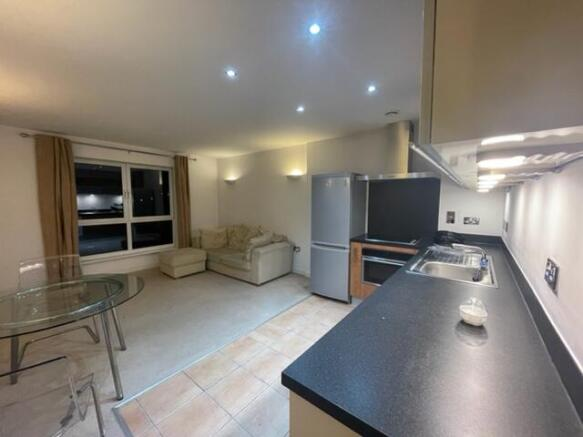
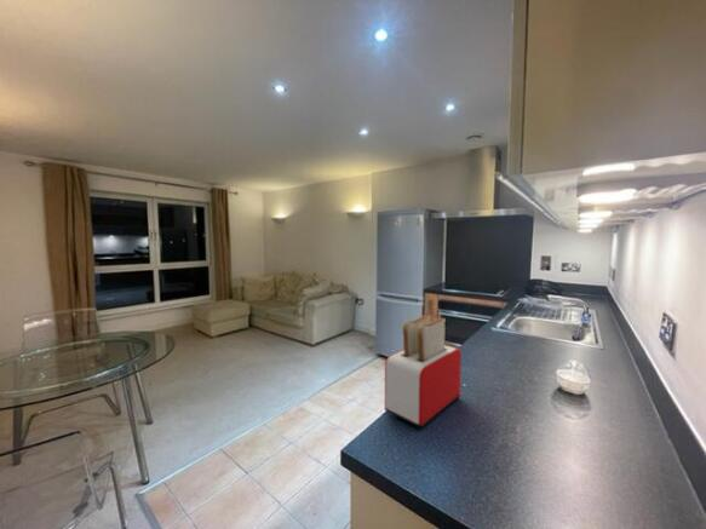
+ toaster (426, 361)
